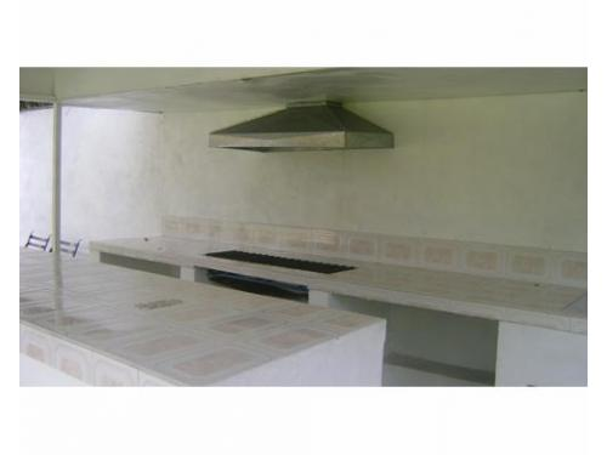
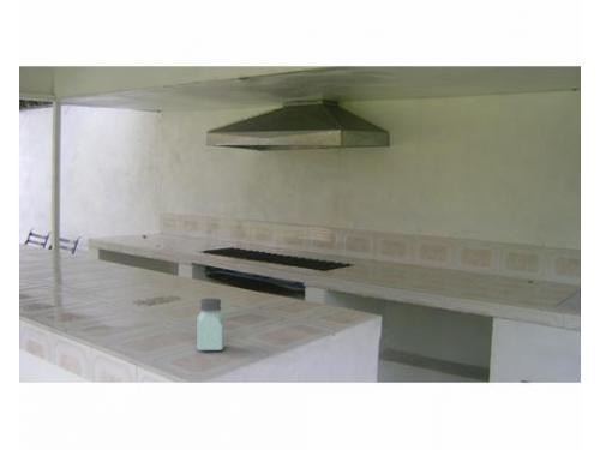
+ saltshaker (210, 324)
